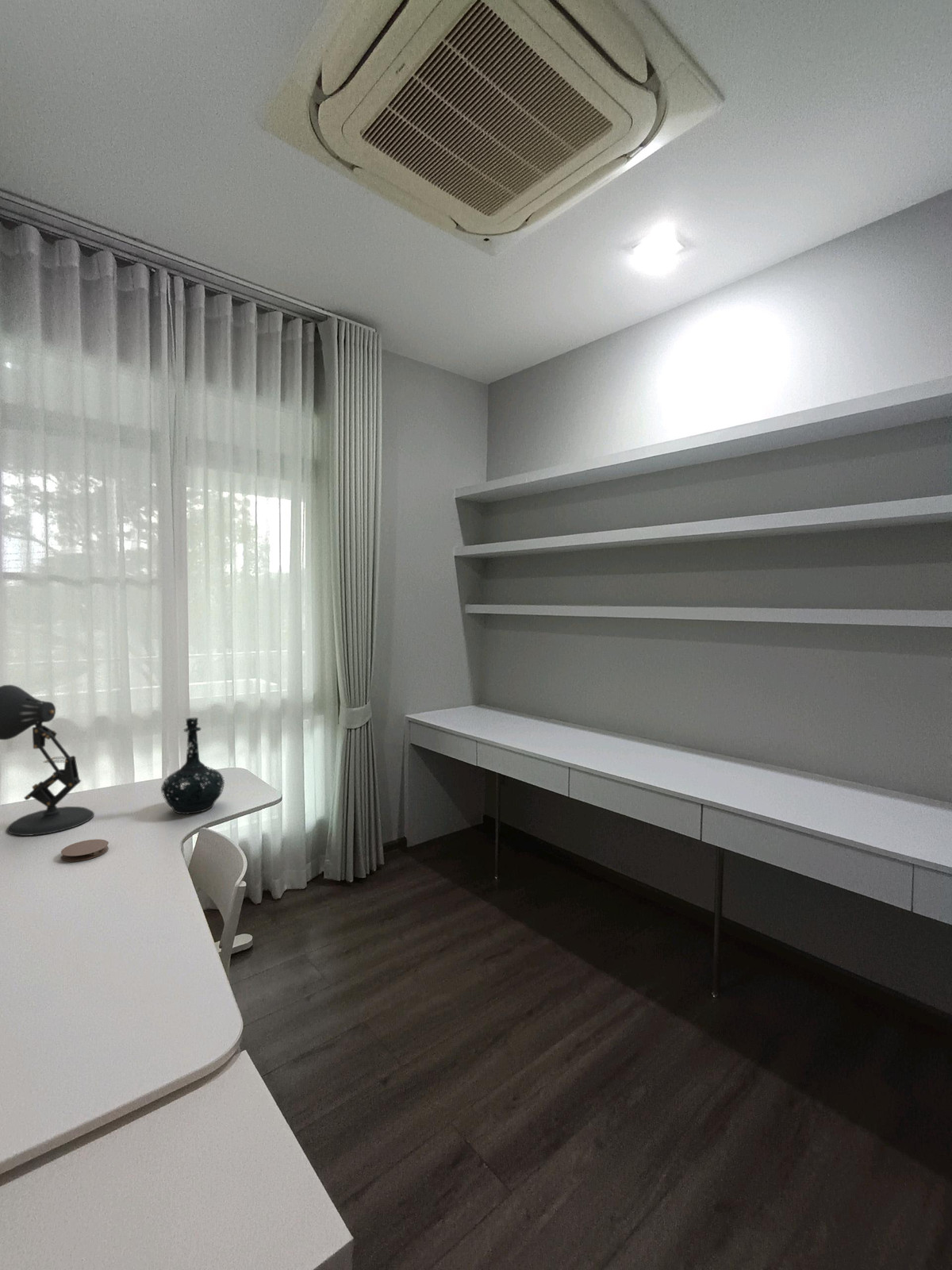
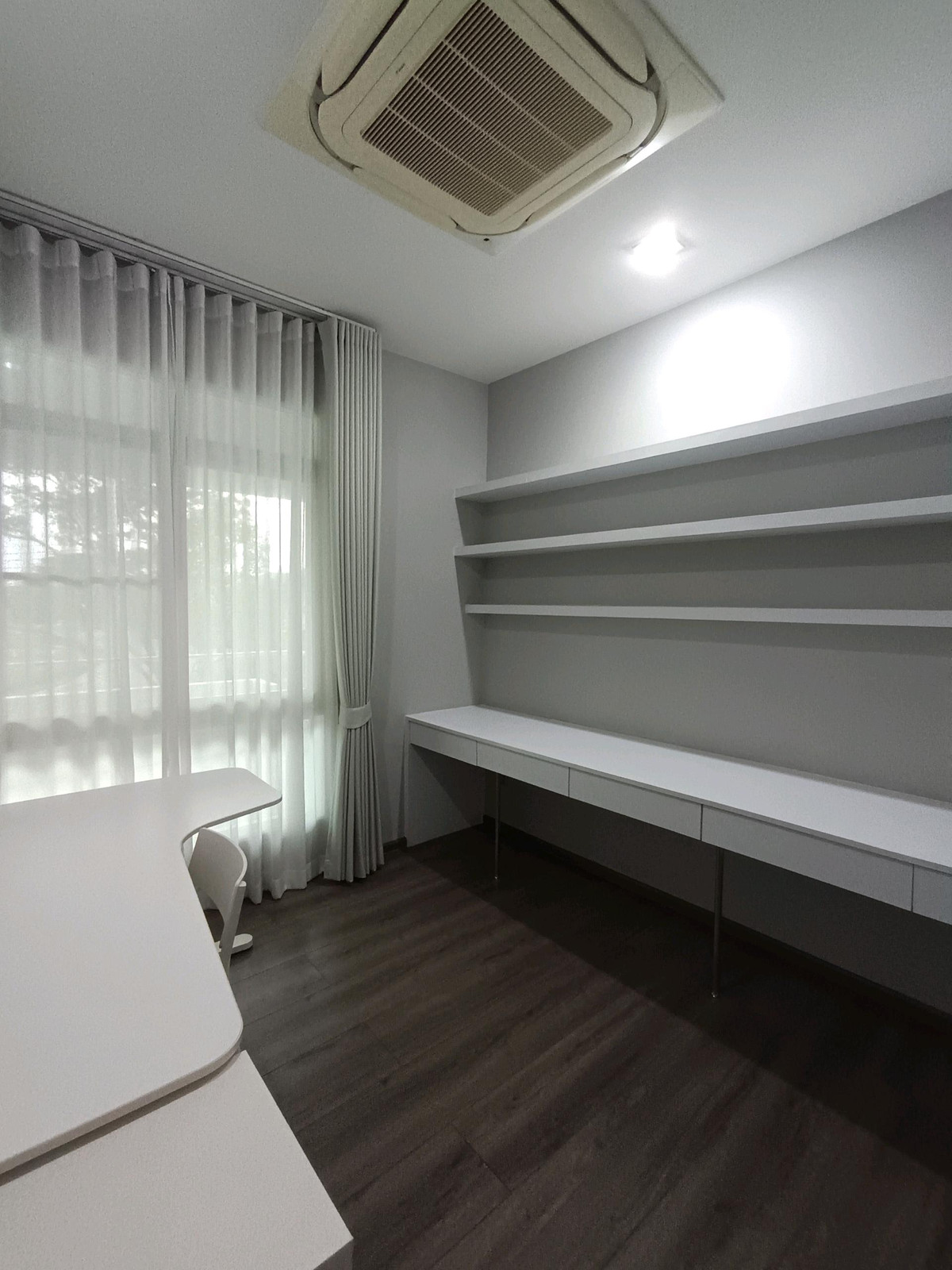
- coaster (85, 849)
- desk lamp (46, 753)
- bottle (193, 763)
